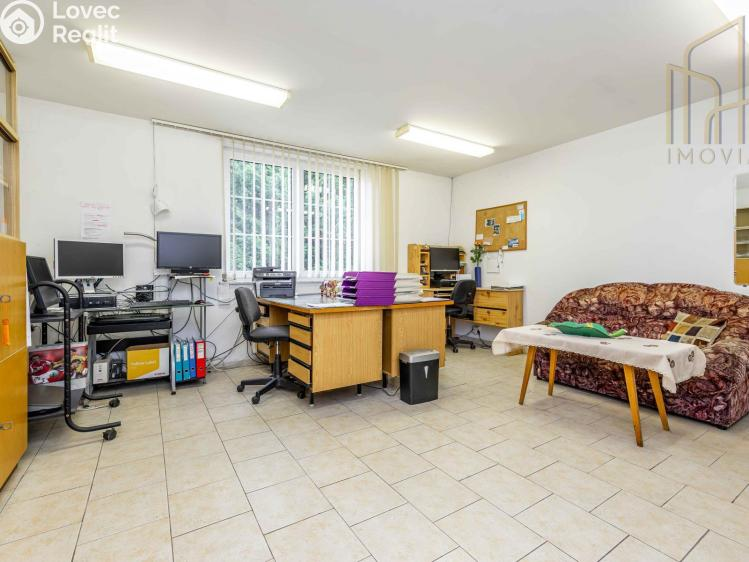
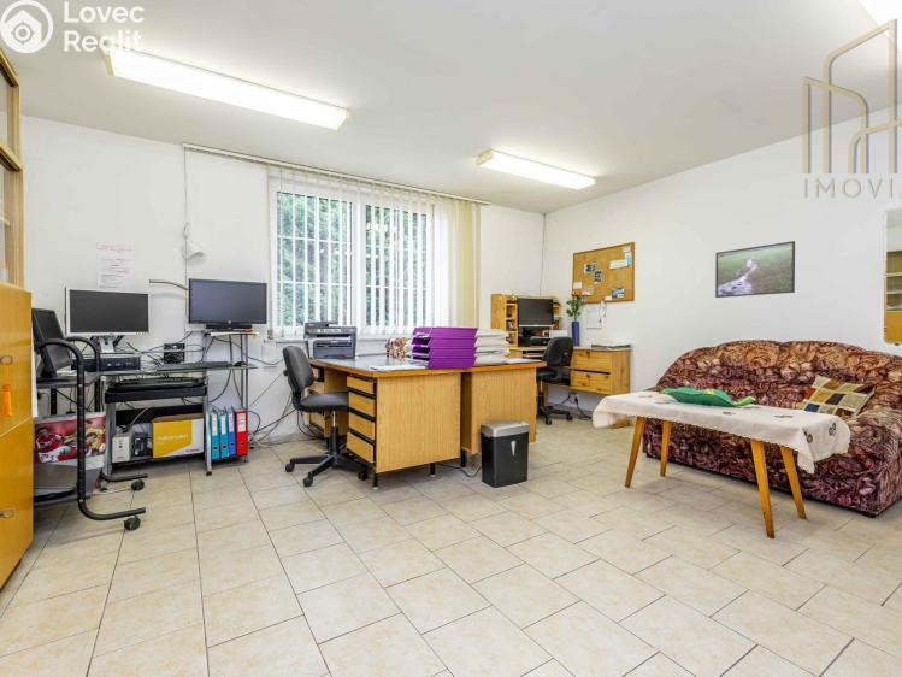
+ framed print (751, 271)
